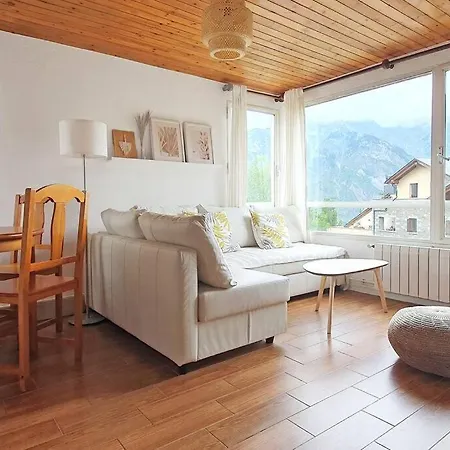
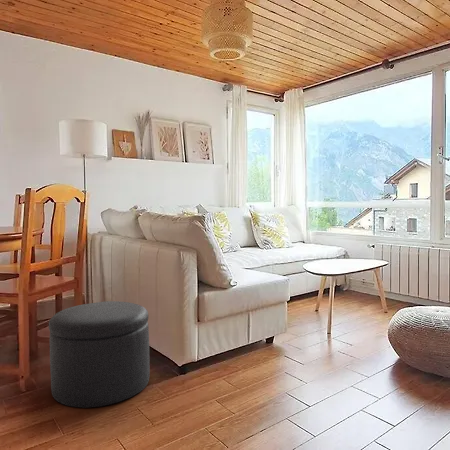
+ ottoman (101, 346)
